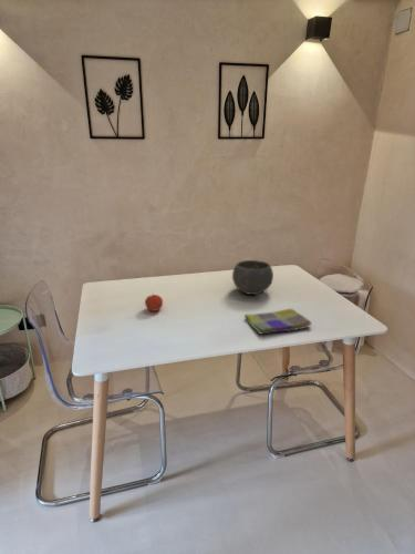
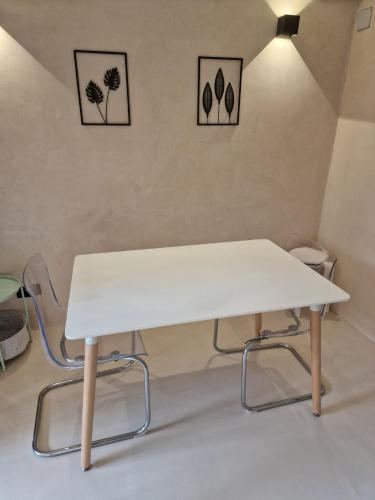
- dish towel (277, 319)
- apple (154, 301)
- bowl (252, 278)
